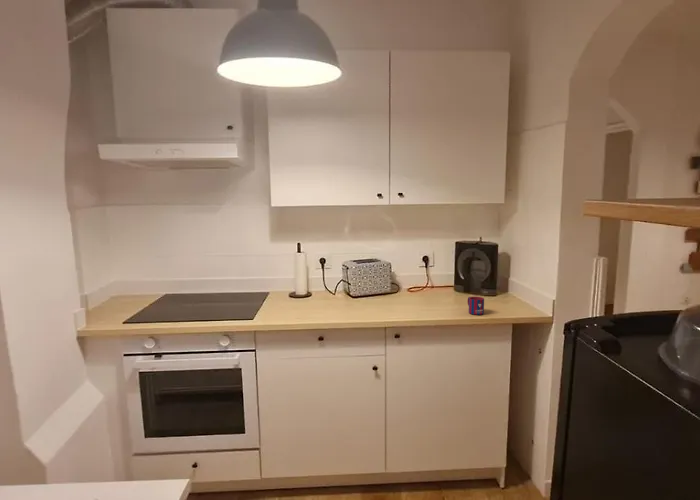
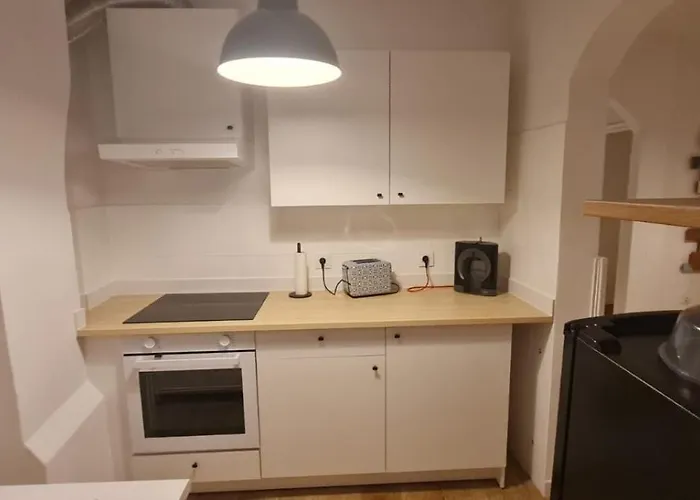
- mug (474, 304)
